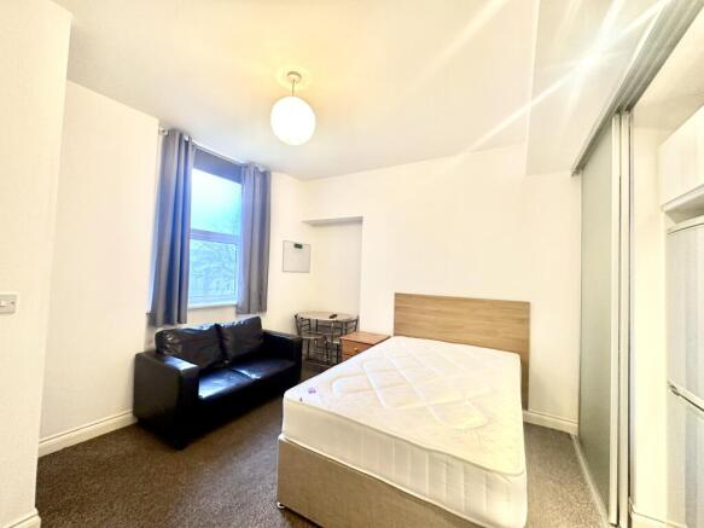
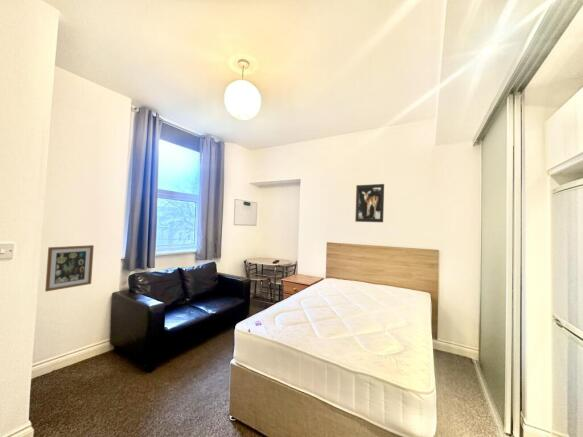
+ wall art (369, 203)
+ wall art (71, 266)
